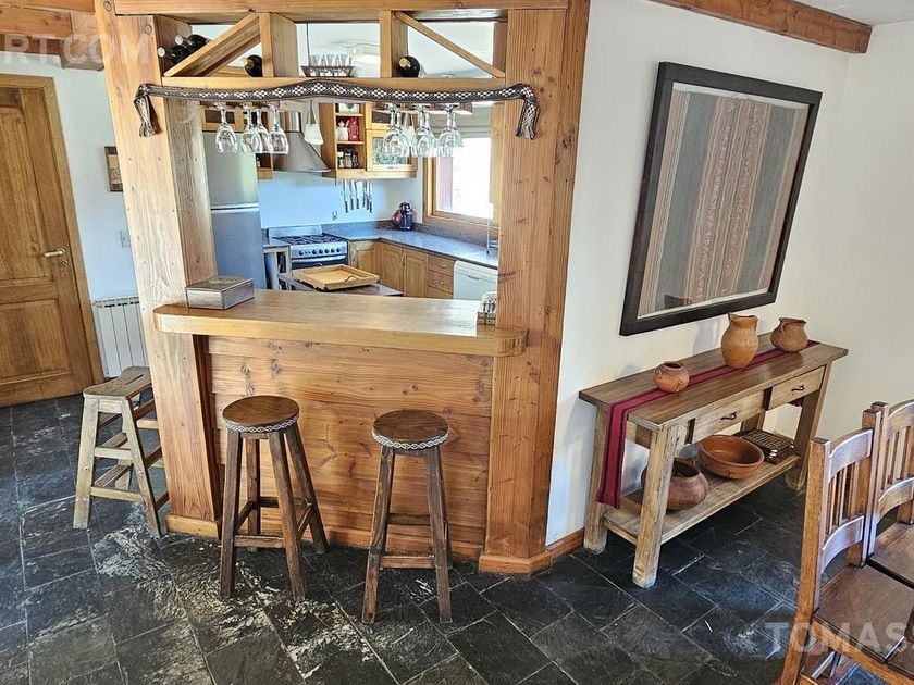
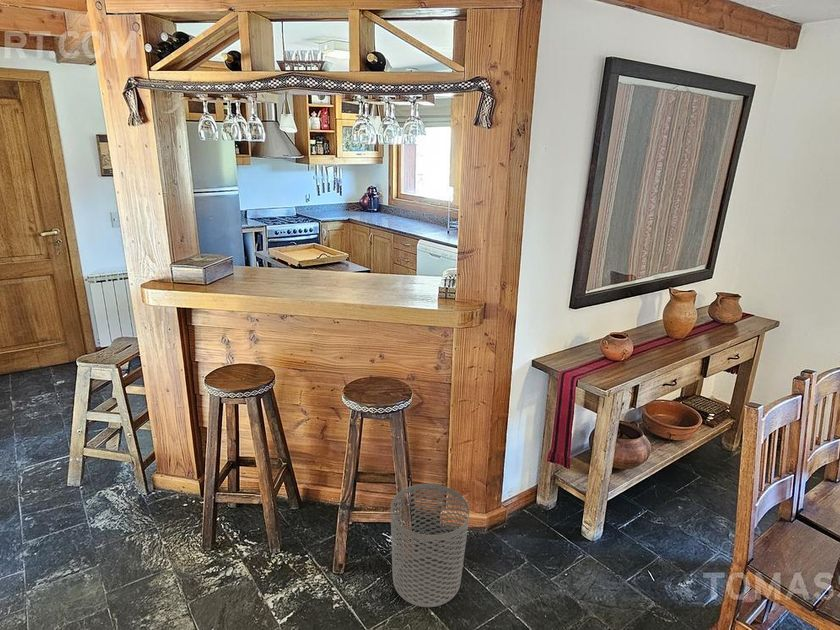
+ waste bin (428, 545)
